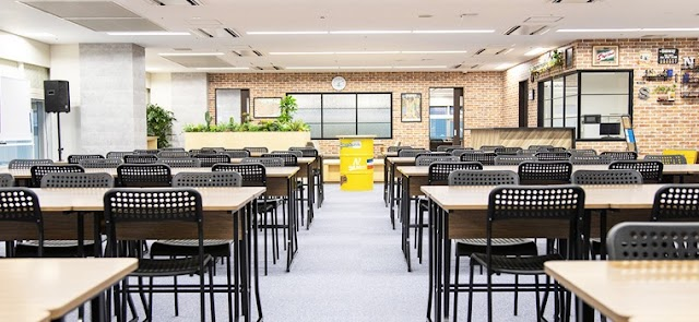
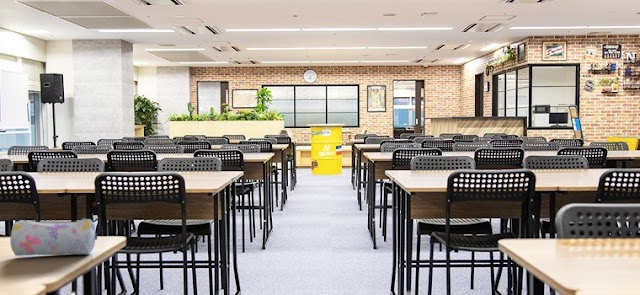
+ pencil case (54, 237)
